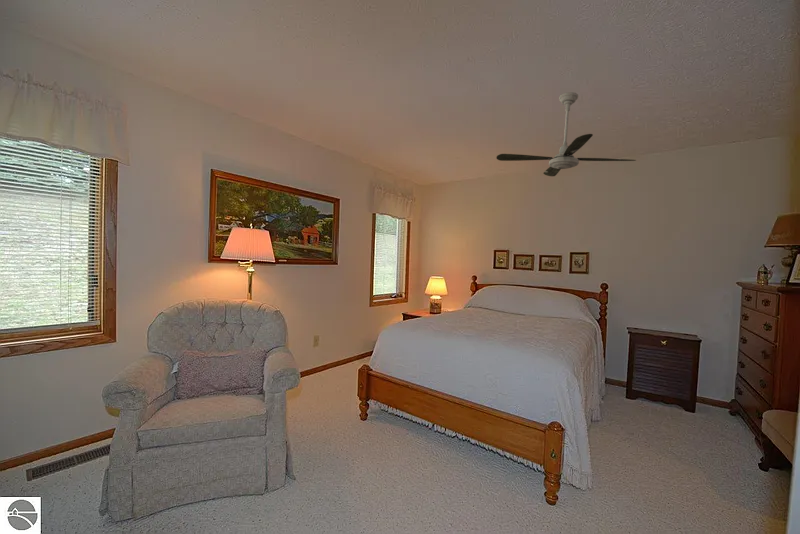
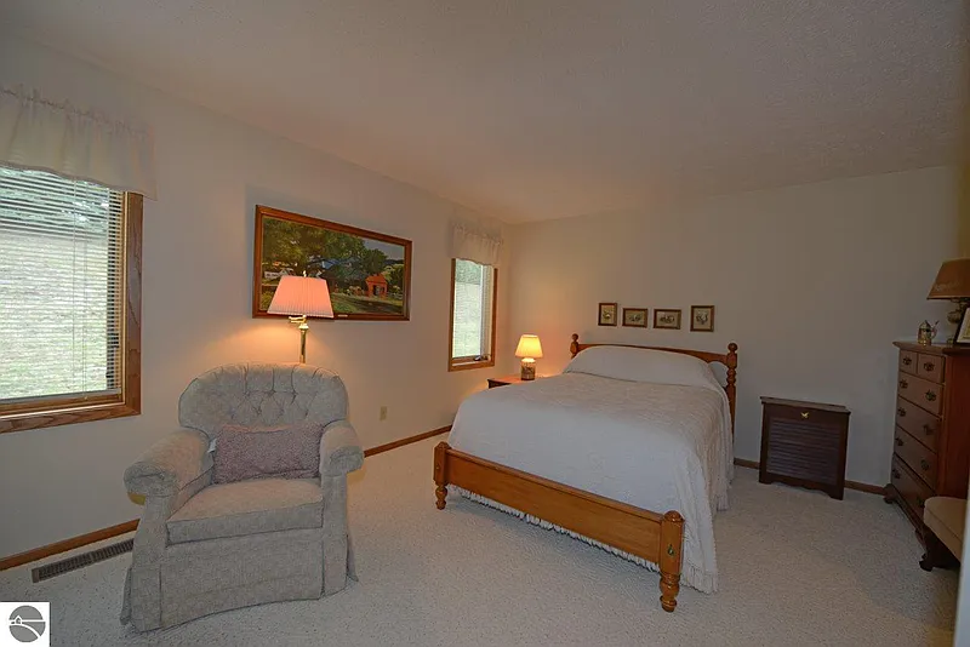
- ceiling fan (565, 130)
